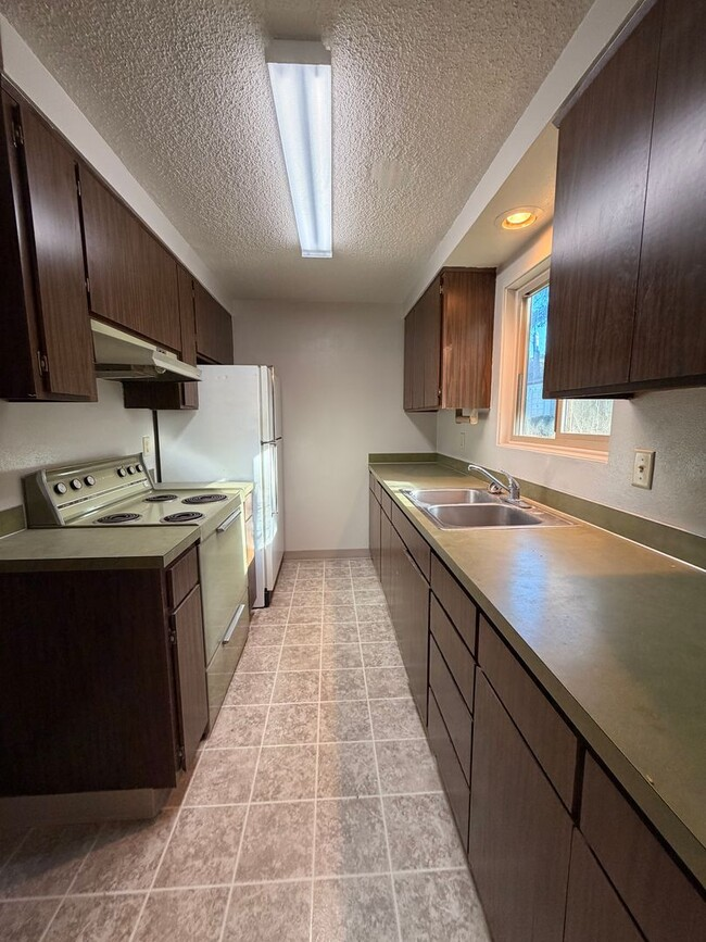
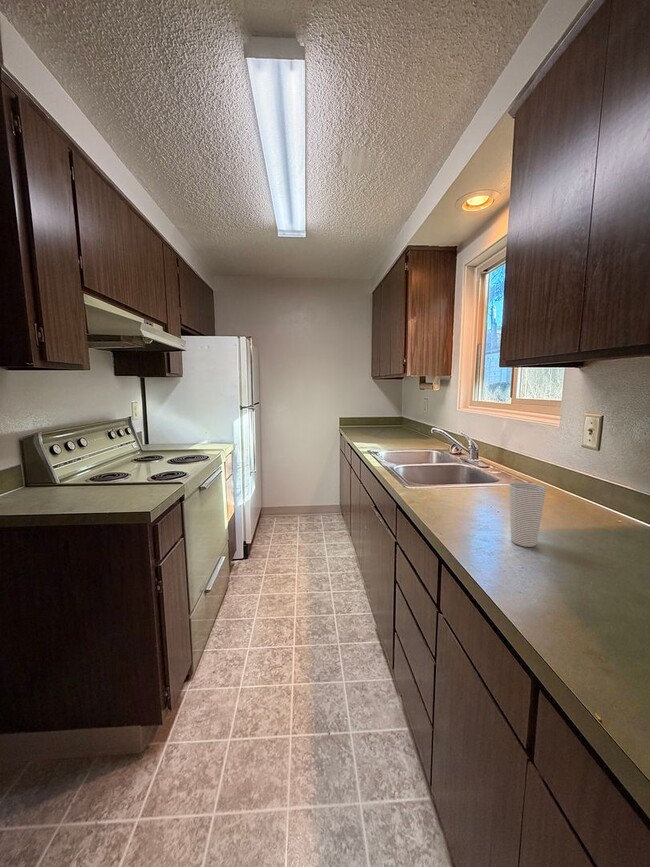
+ cup (525, 514)
